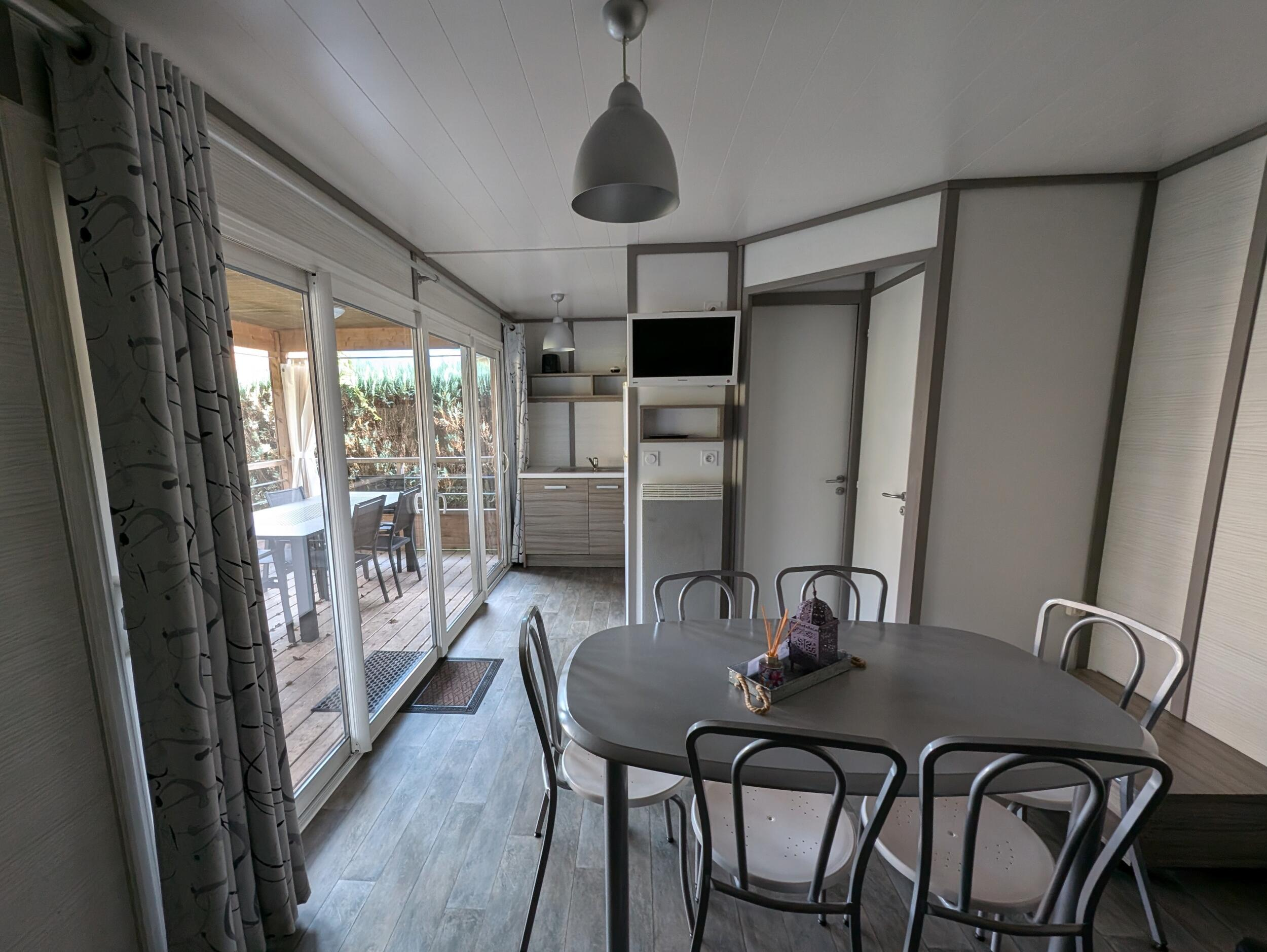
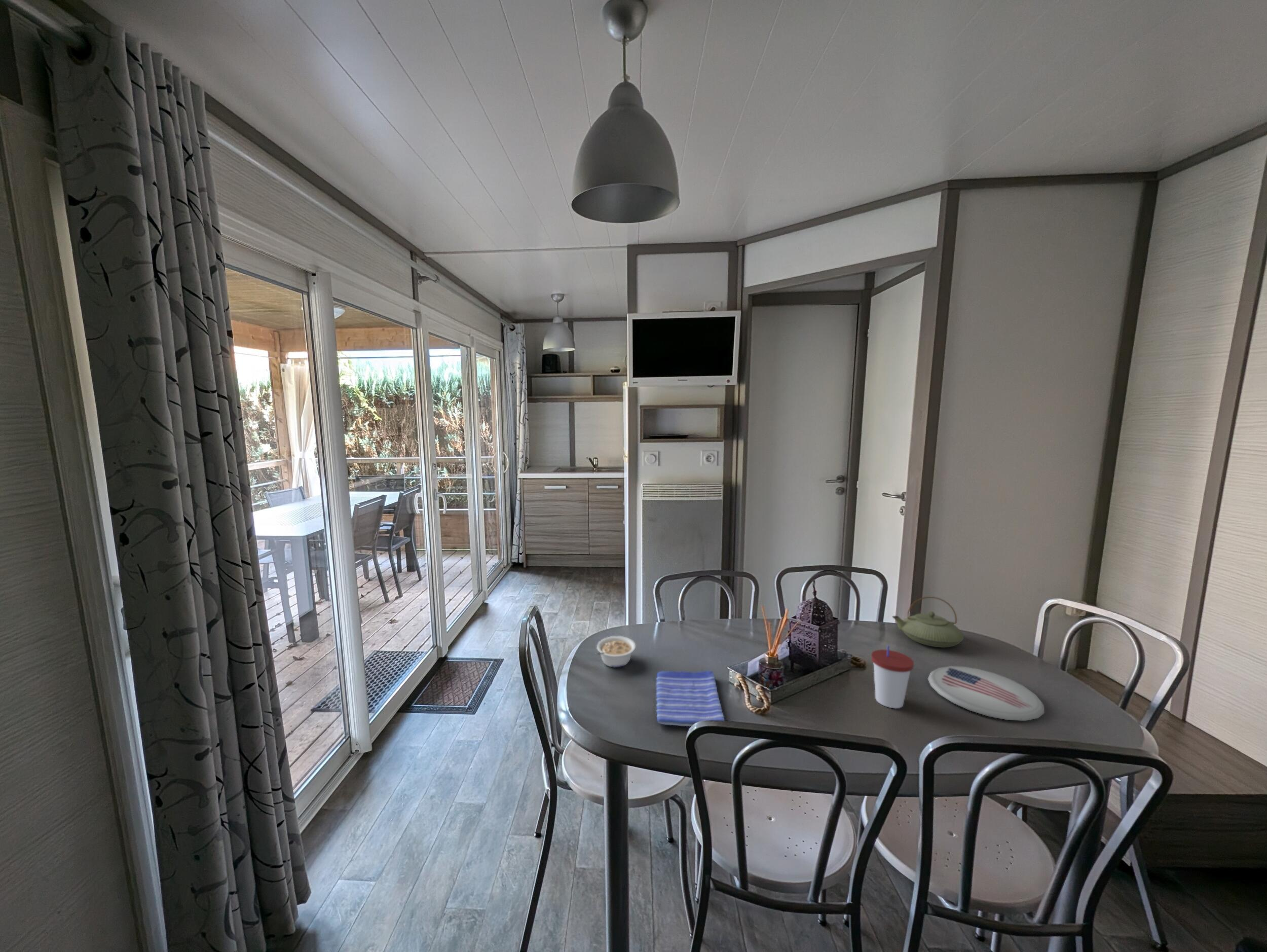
+ plate (983, 689)
+ cup (891, 674)
+ dish towel (688, 695)
+ teapot (927, 618)
+ legume (616, 652)
